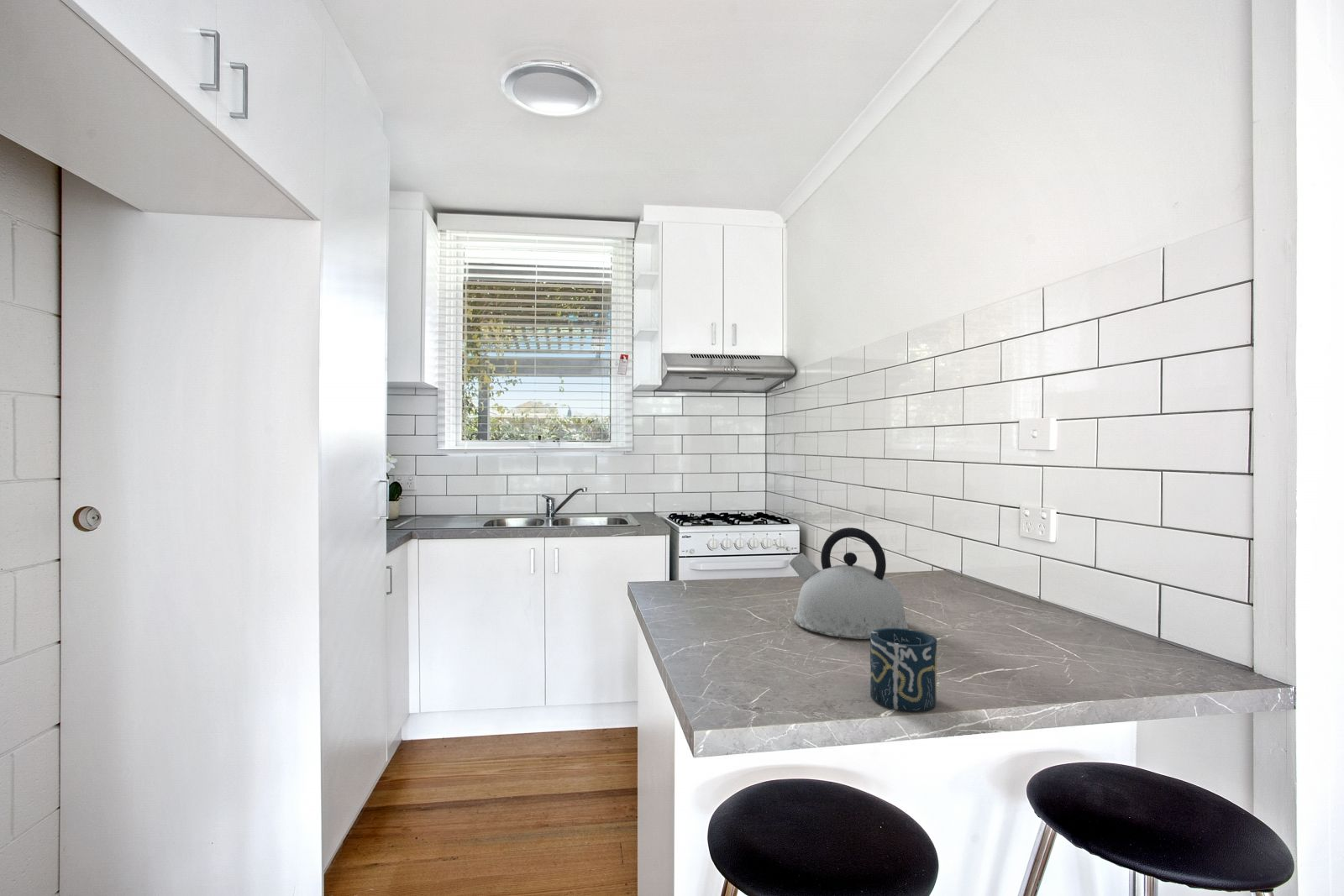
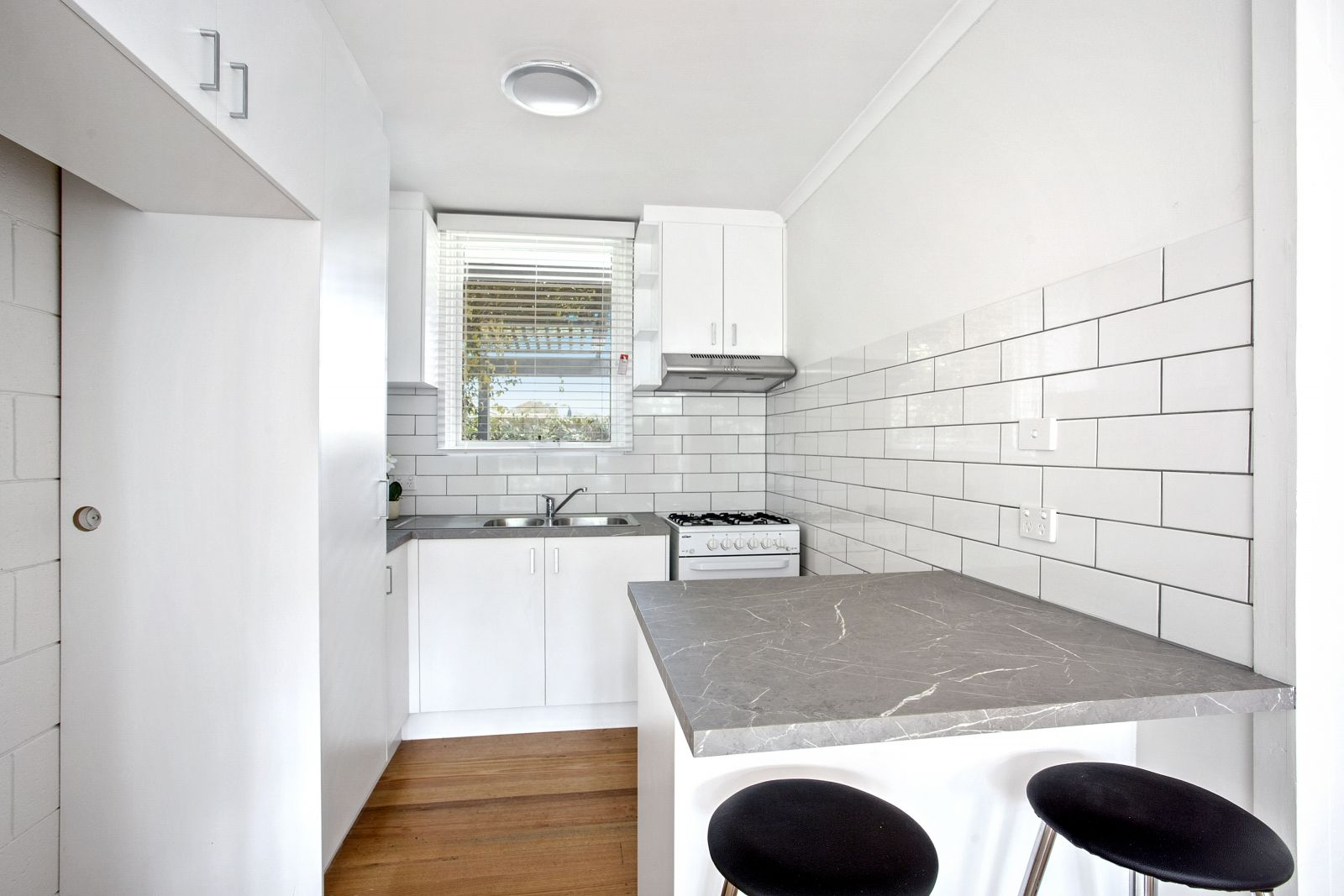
- kettle (844, 574)
- cup (896, 663)
